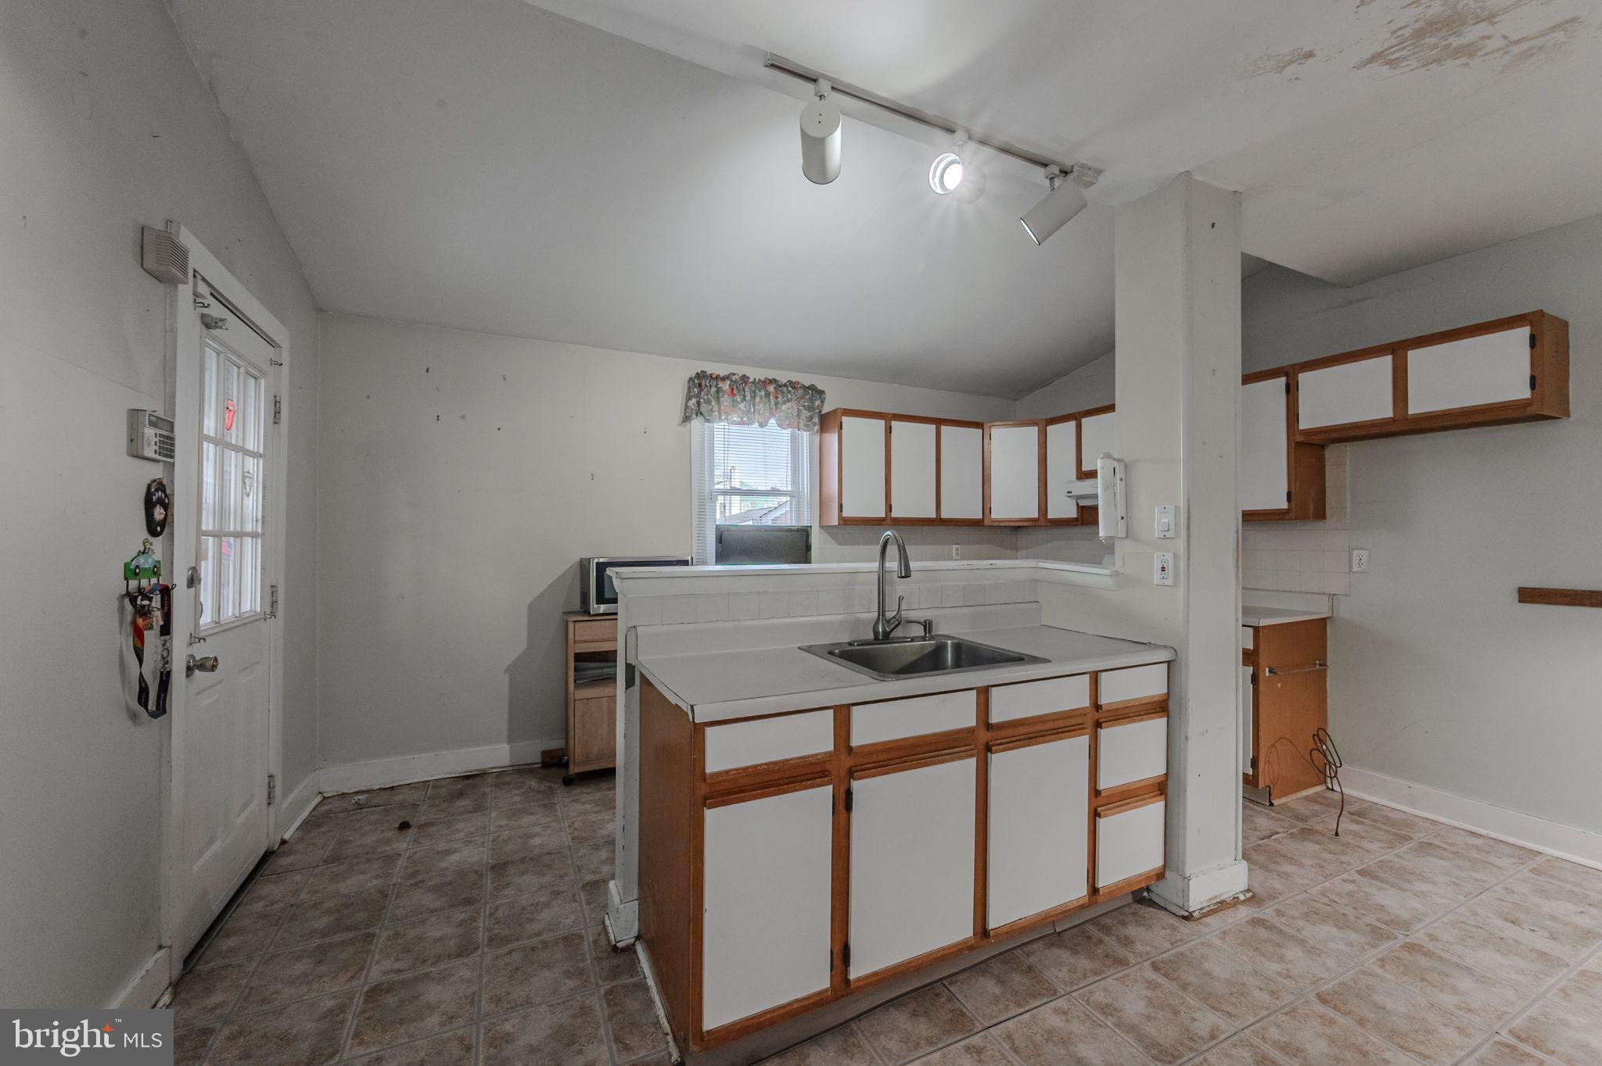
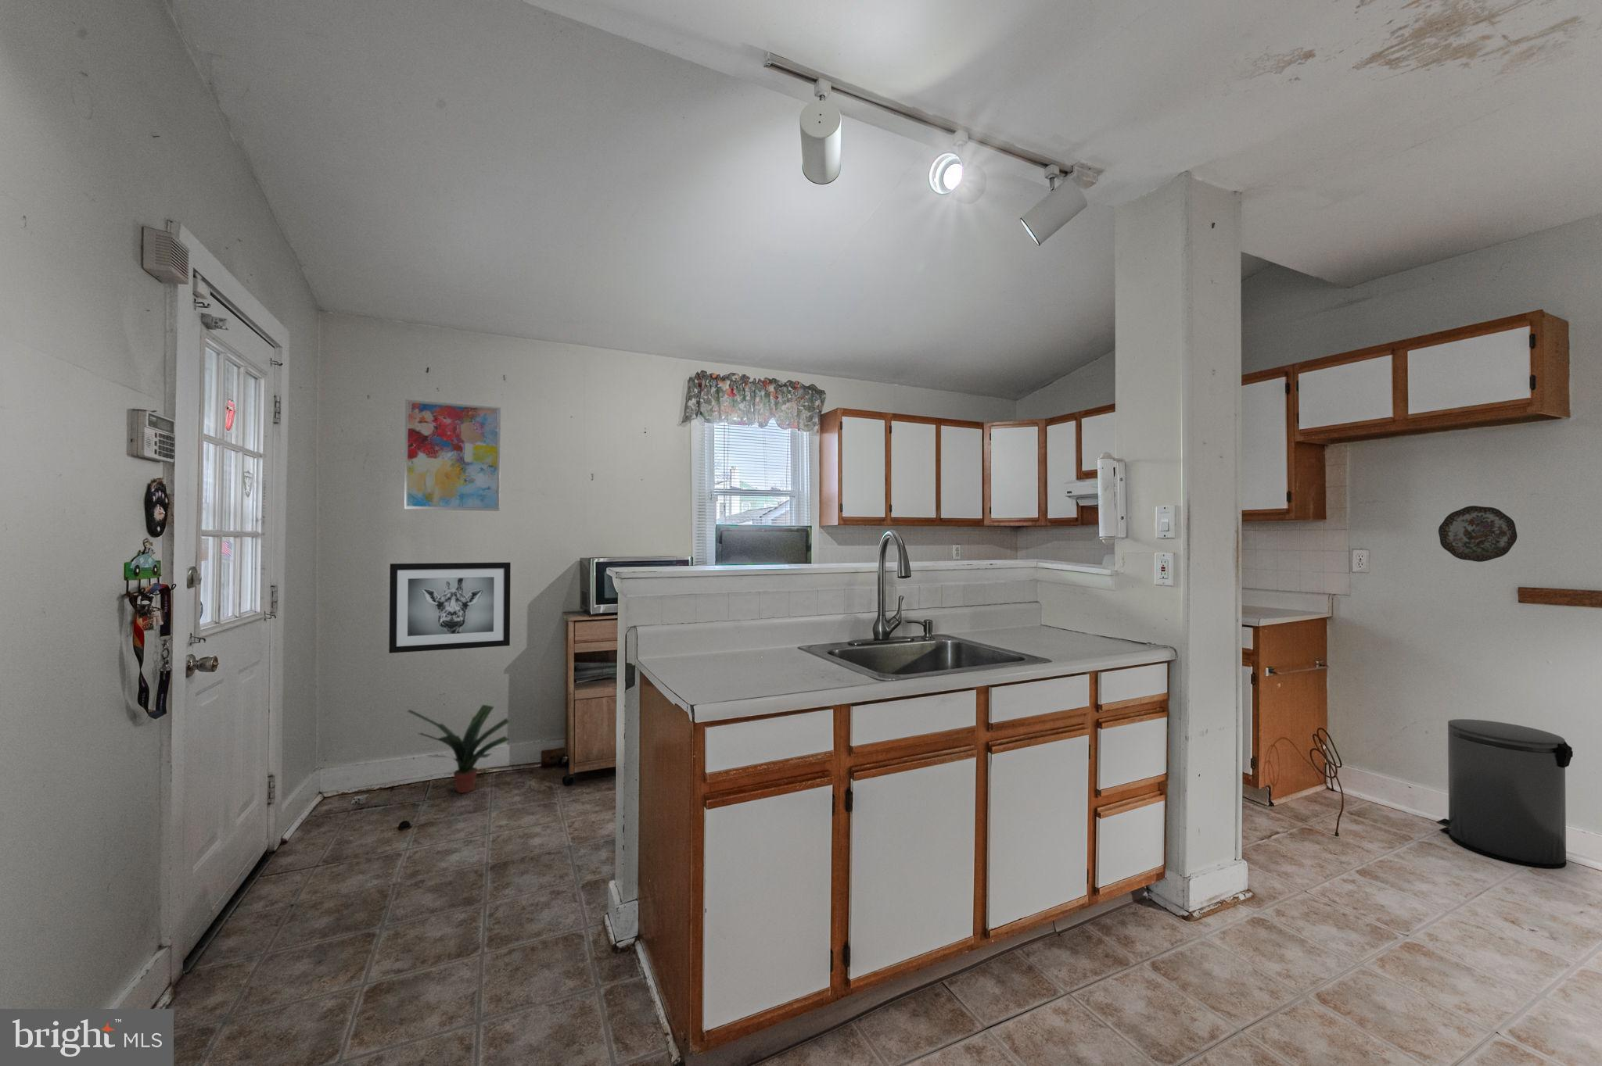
+ wall art (453, 457)
+ wall art (452, 606)
+ potted plant (459, 747)
+ decorative plate (1477, 533)
+ trash can (1501, 786)
